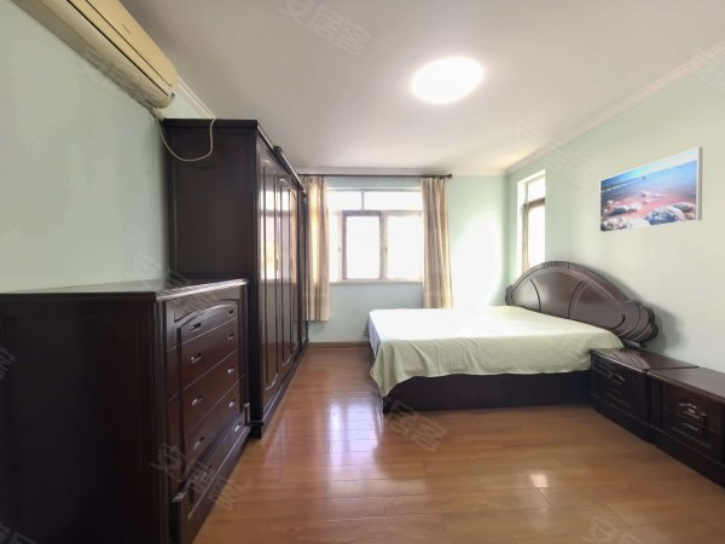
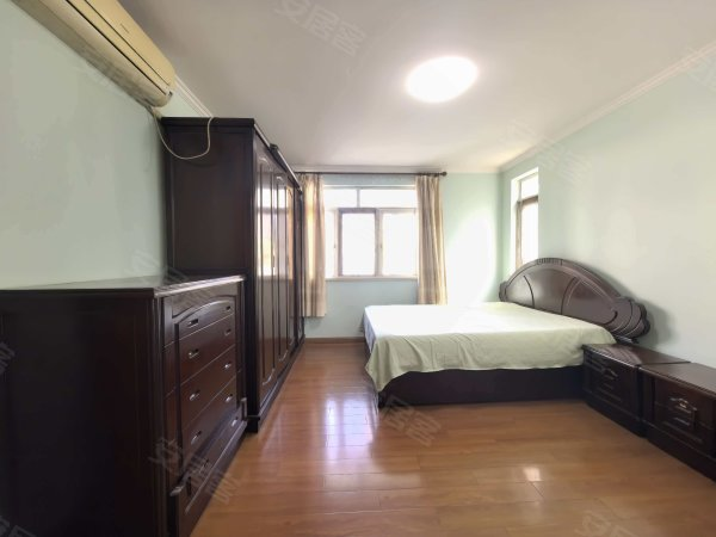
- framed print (642, 197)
